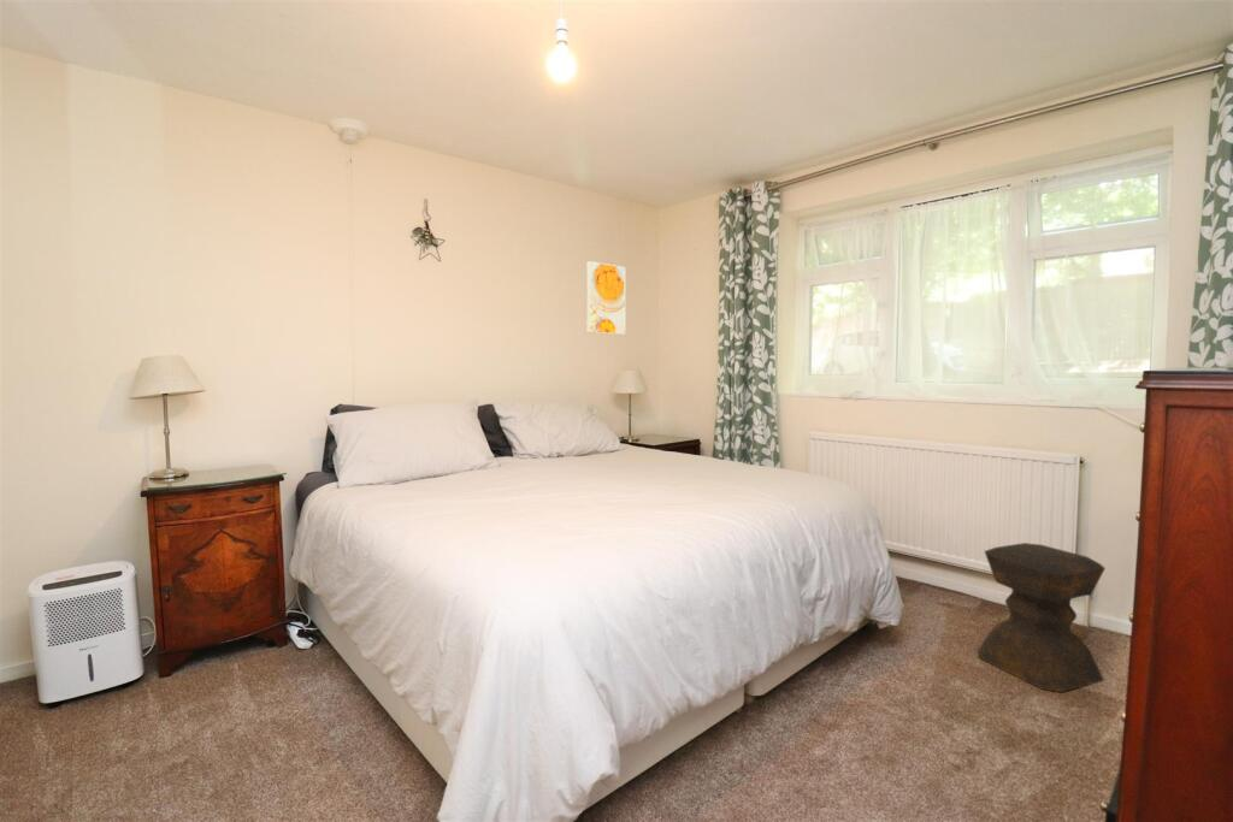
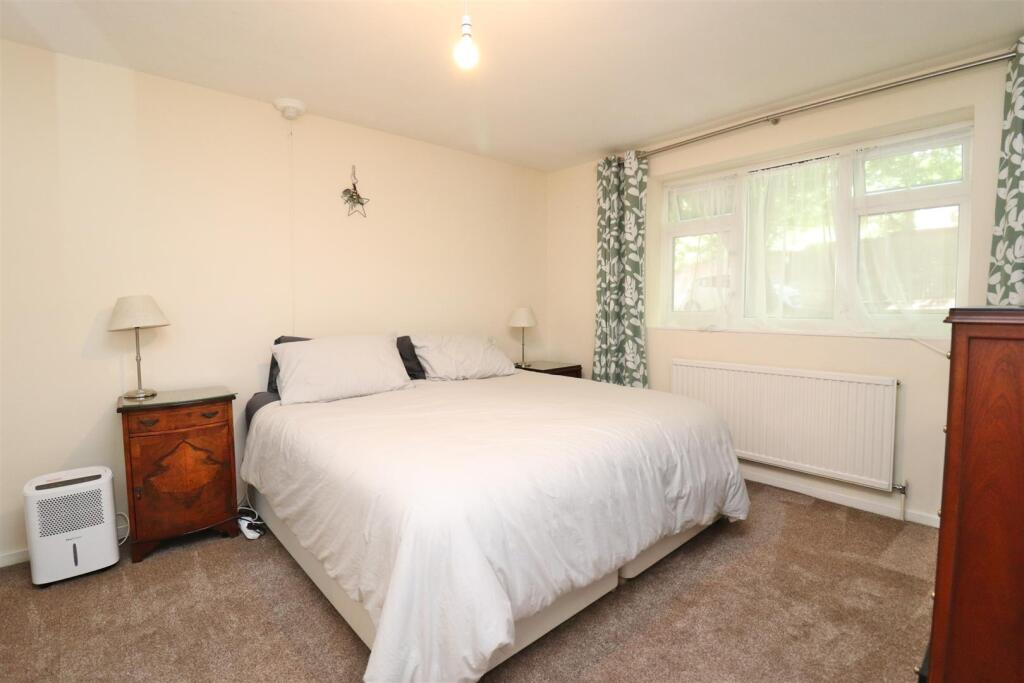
- stool (1039, 609)
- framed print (606, 298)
